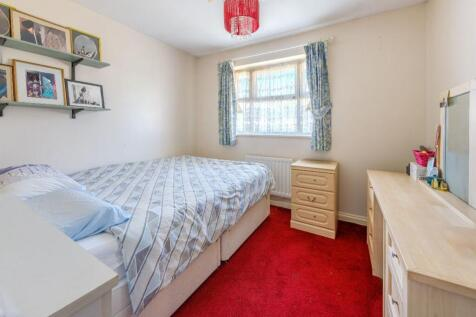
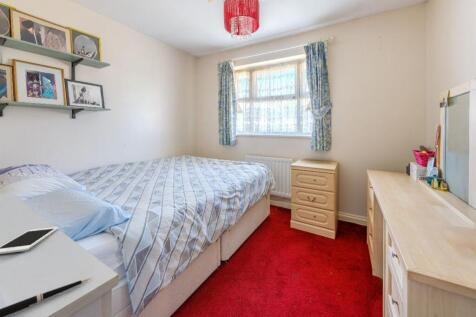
+ pen (49, 293)
+ cell phone (28, 239)
